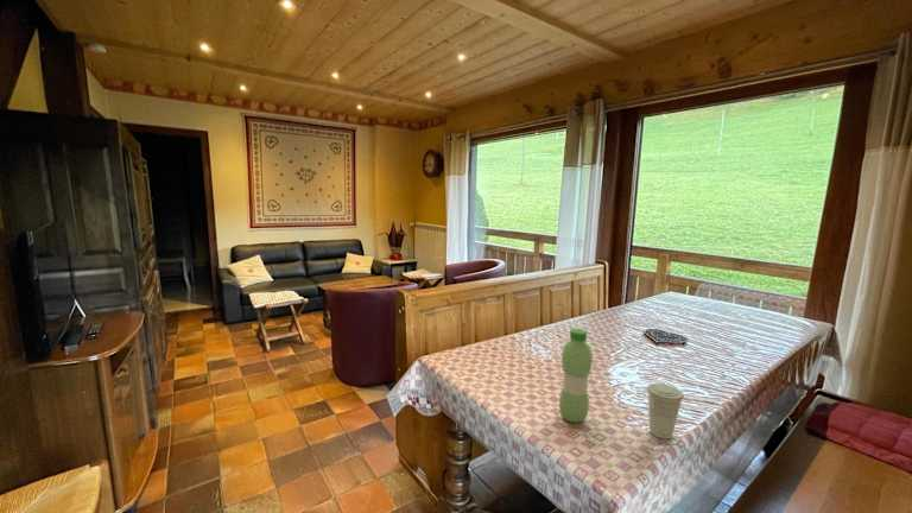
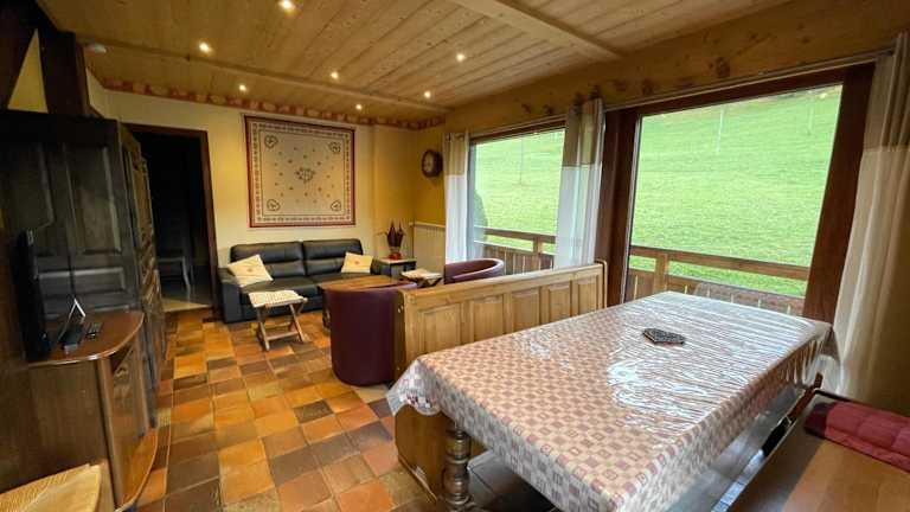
- water bottle (575, 374)
- cup (663, 411)
